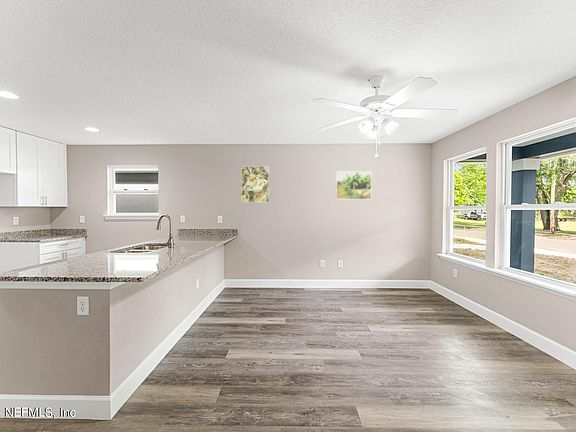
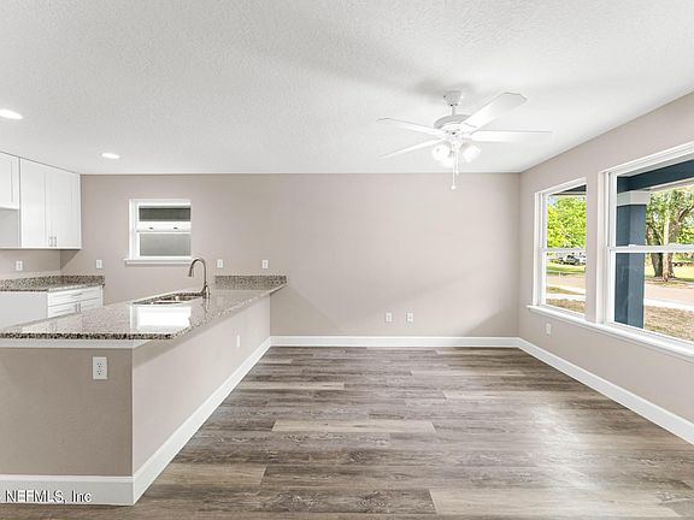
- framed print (353, 185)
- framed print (255, 184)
